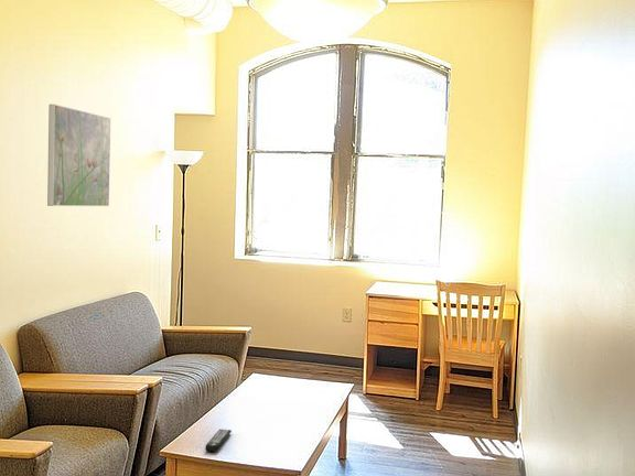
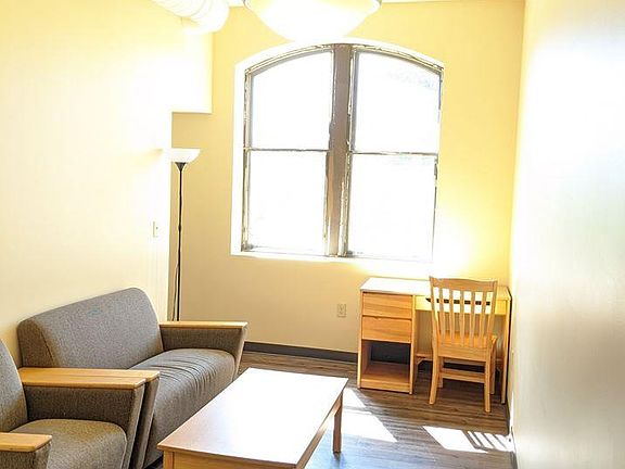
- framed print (80, 159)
- remote control (218, 439)
